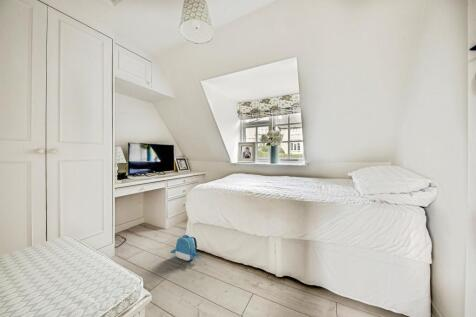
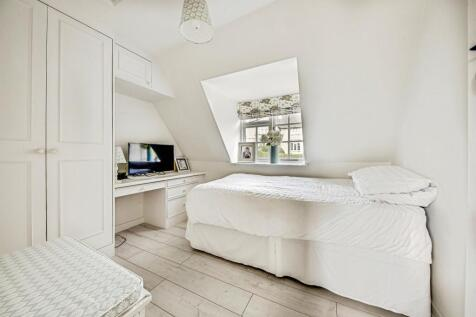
- backpack (187, 246)
